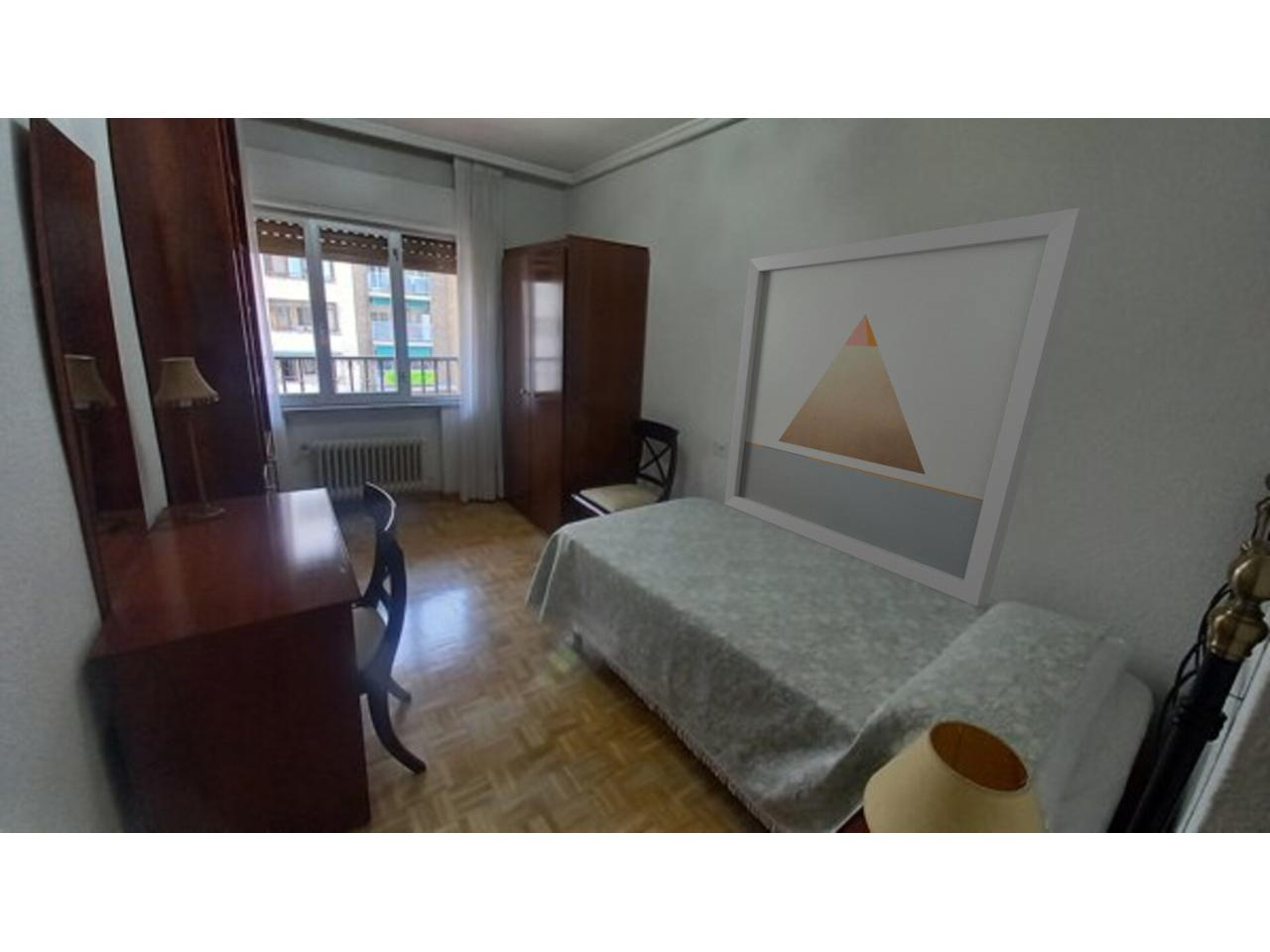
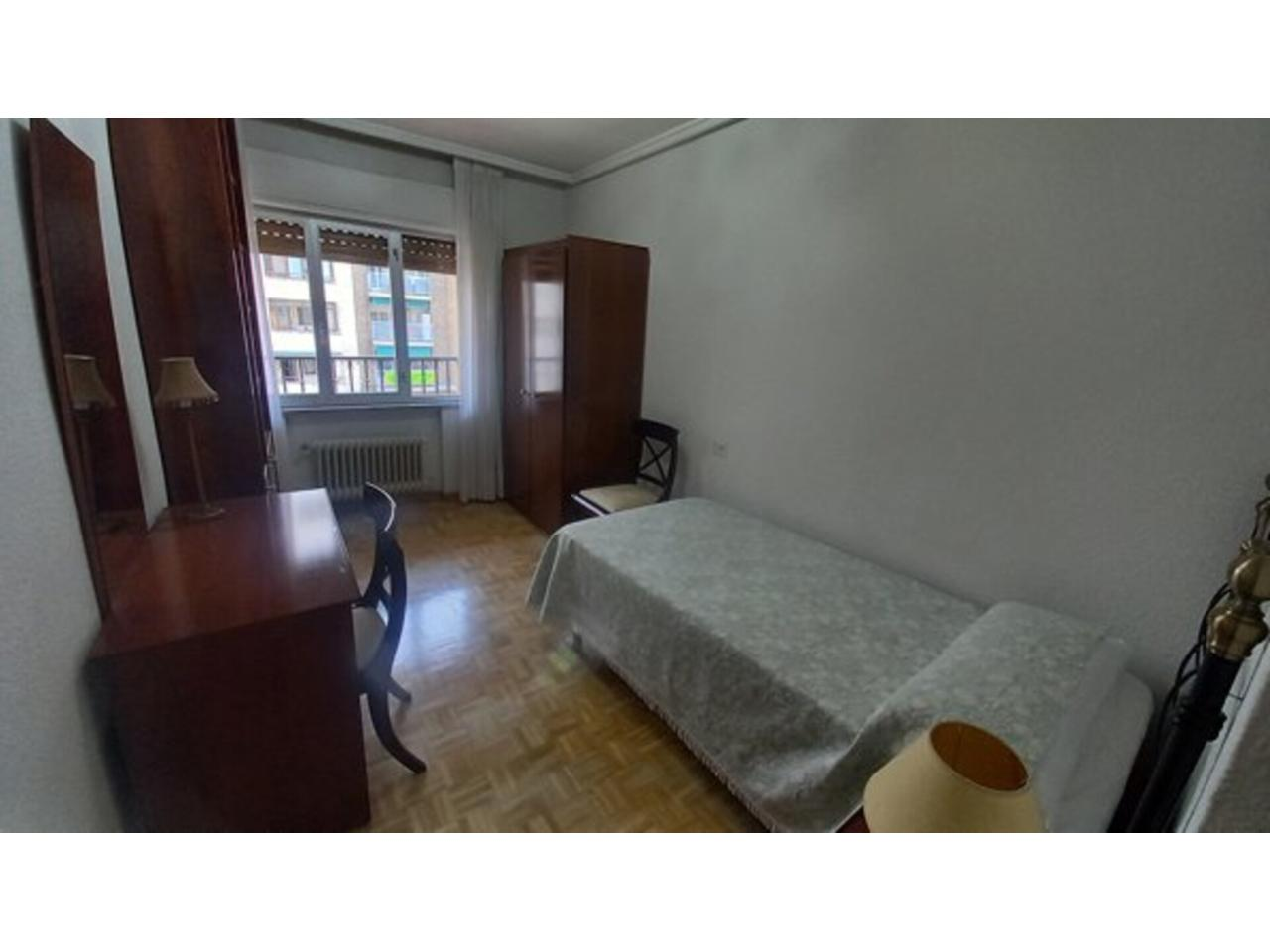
- wall art (850, 403)
